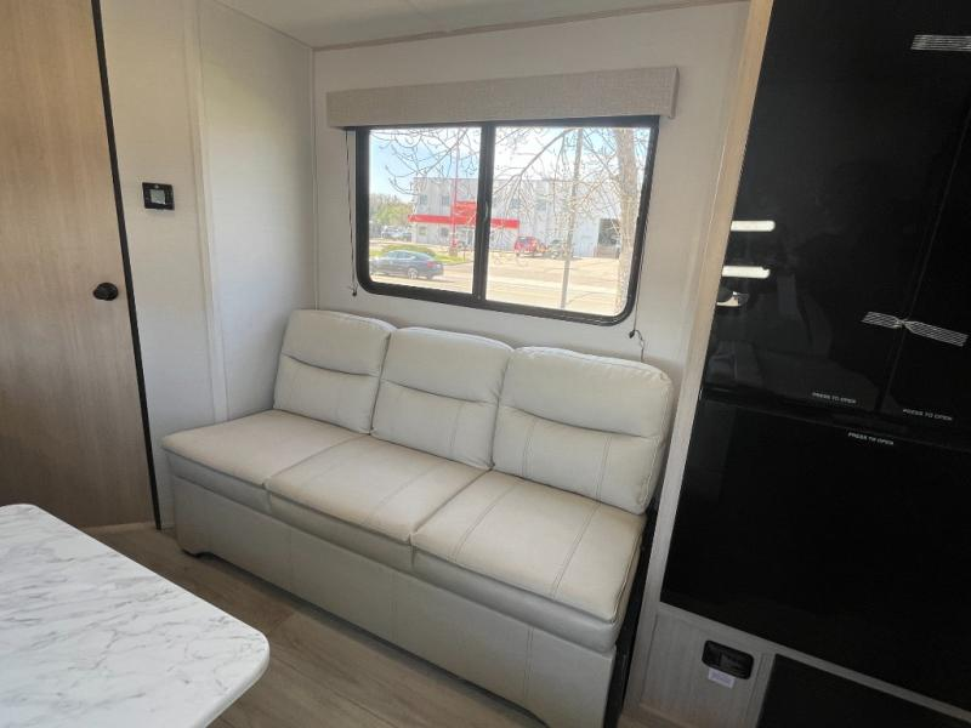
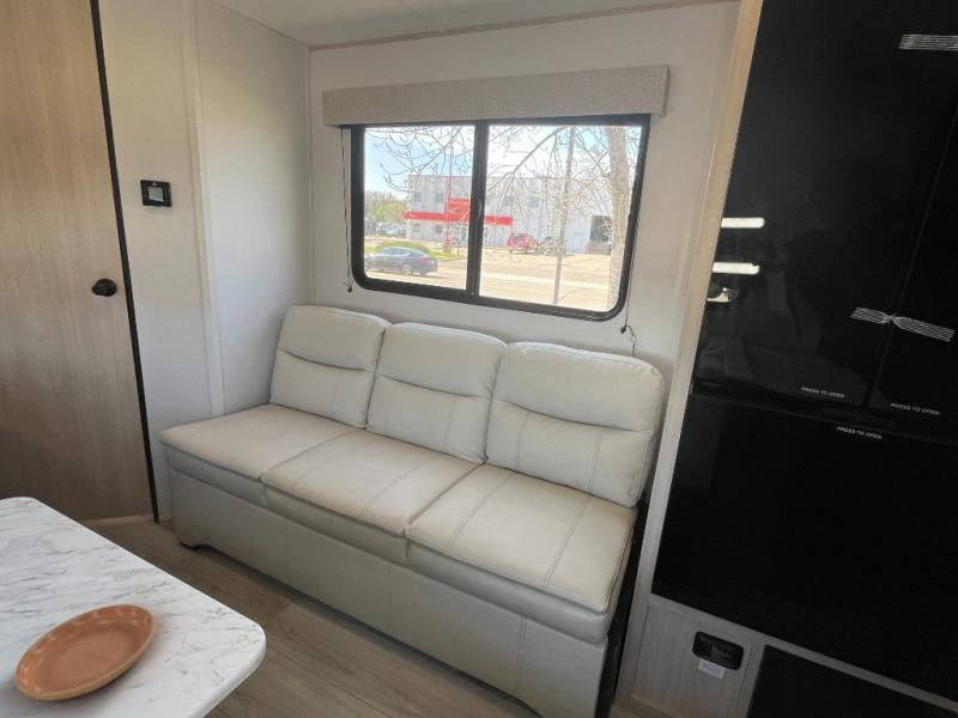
+ saucer (91, 651)
